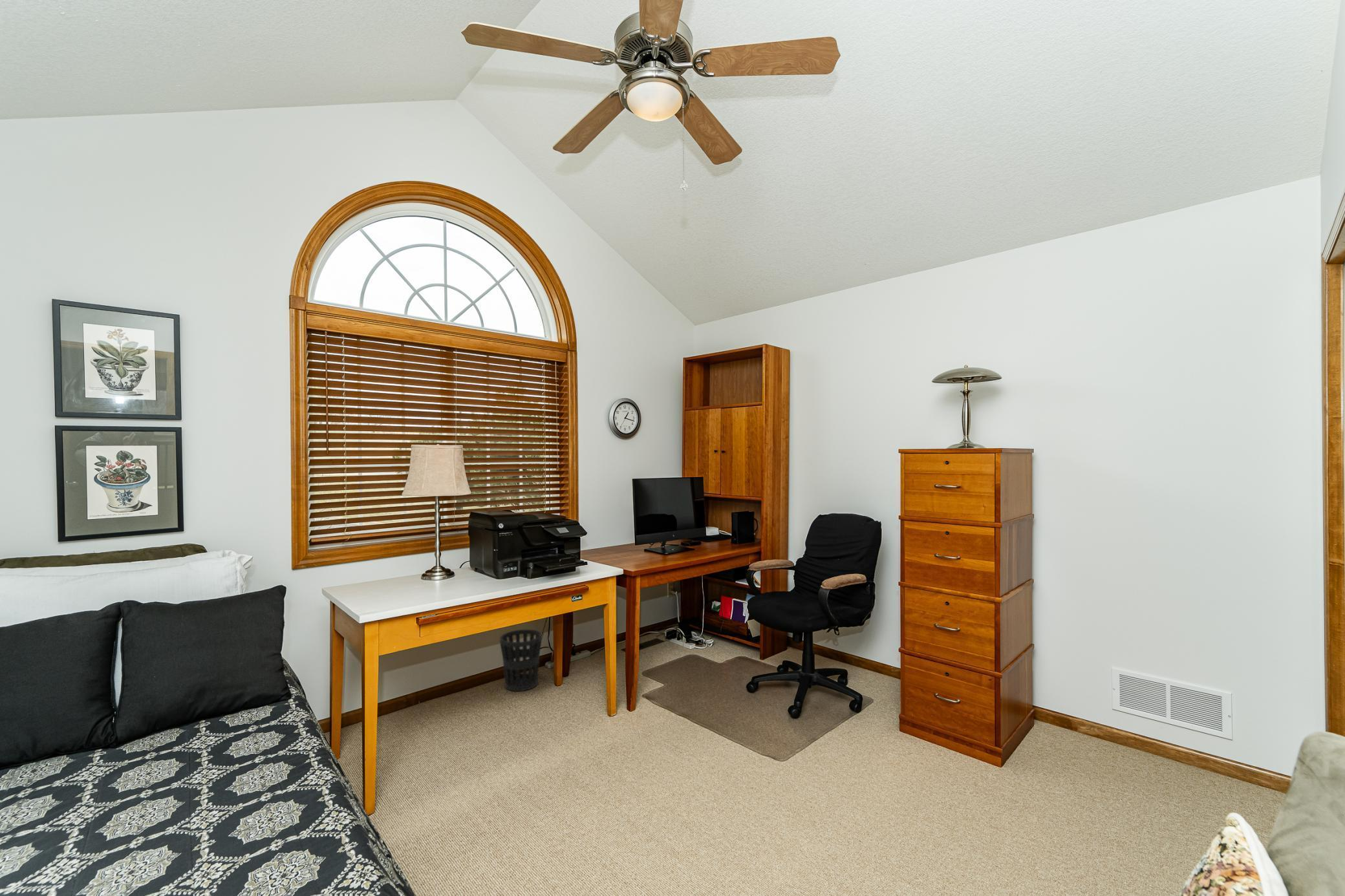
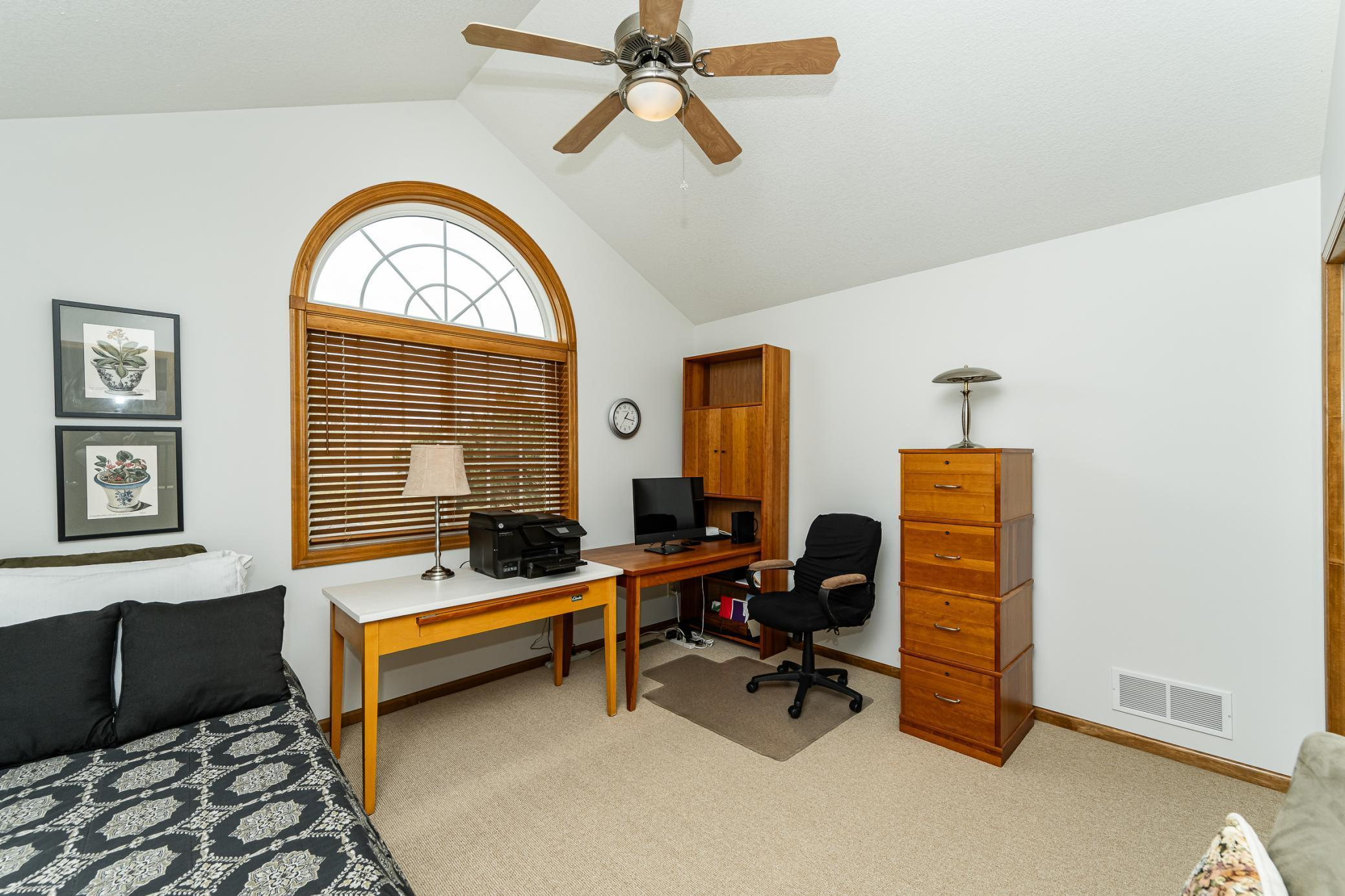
- wastebasket (521, 661)
